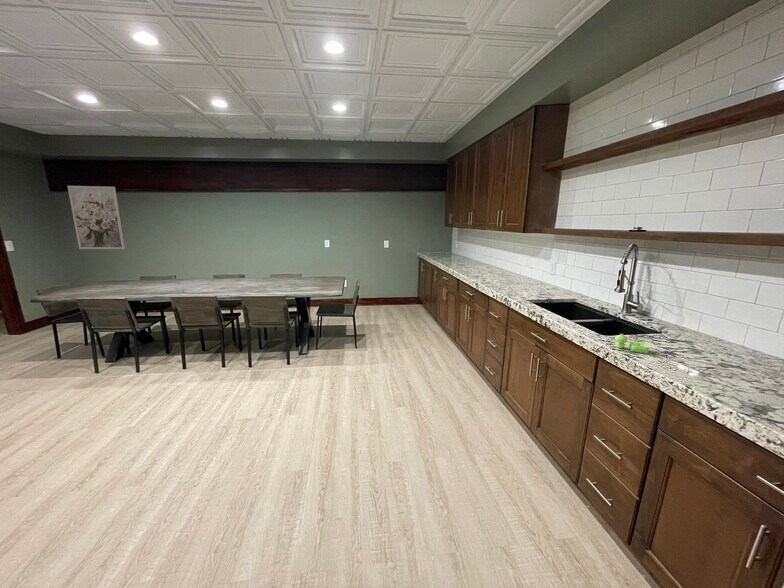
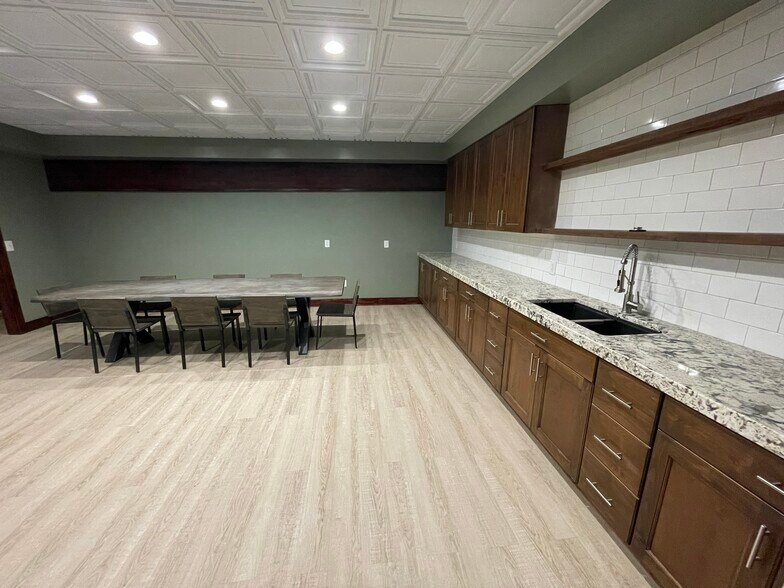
- wall art (96, 218)
- soap dispenser (630, 342)
